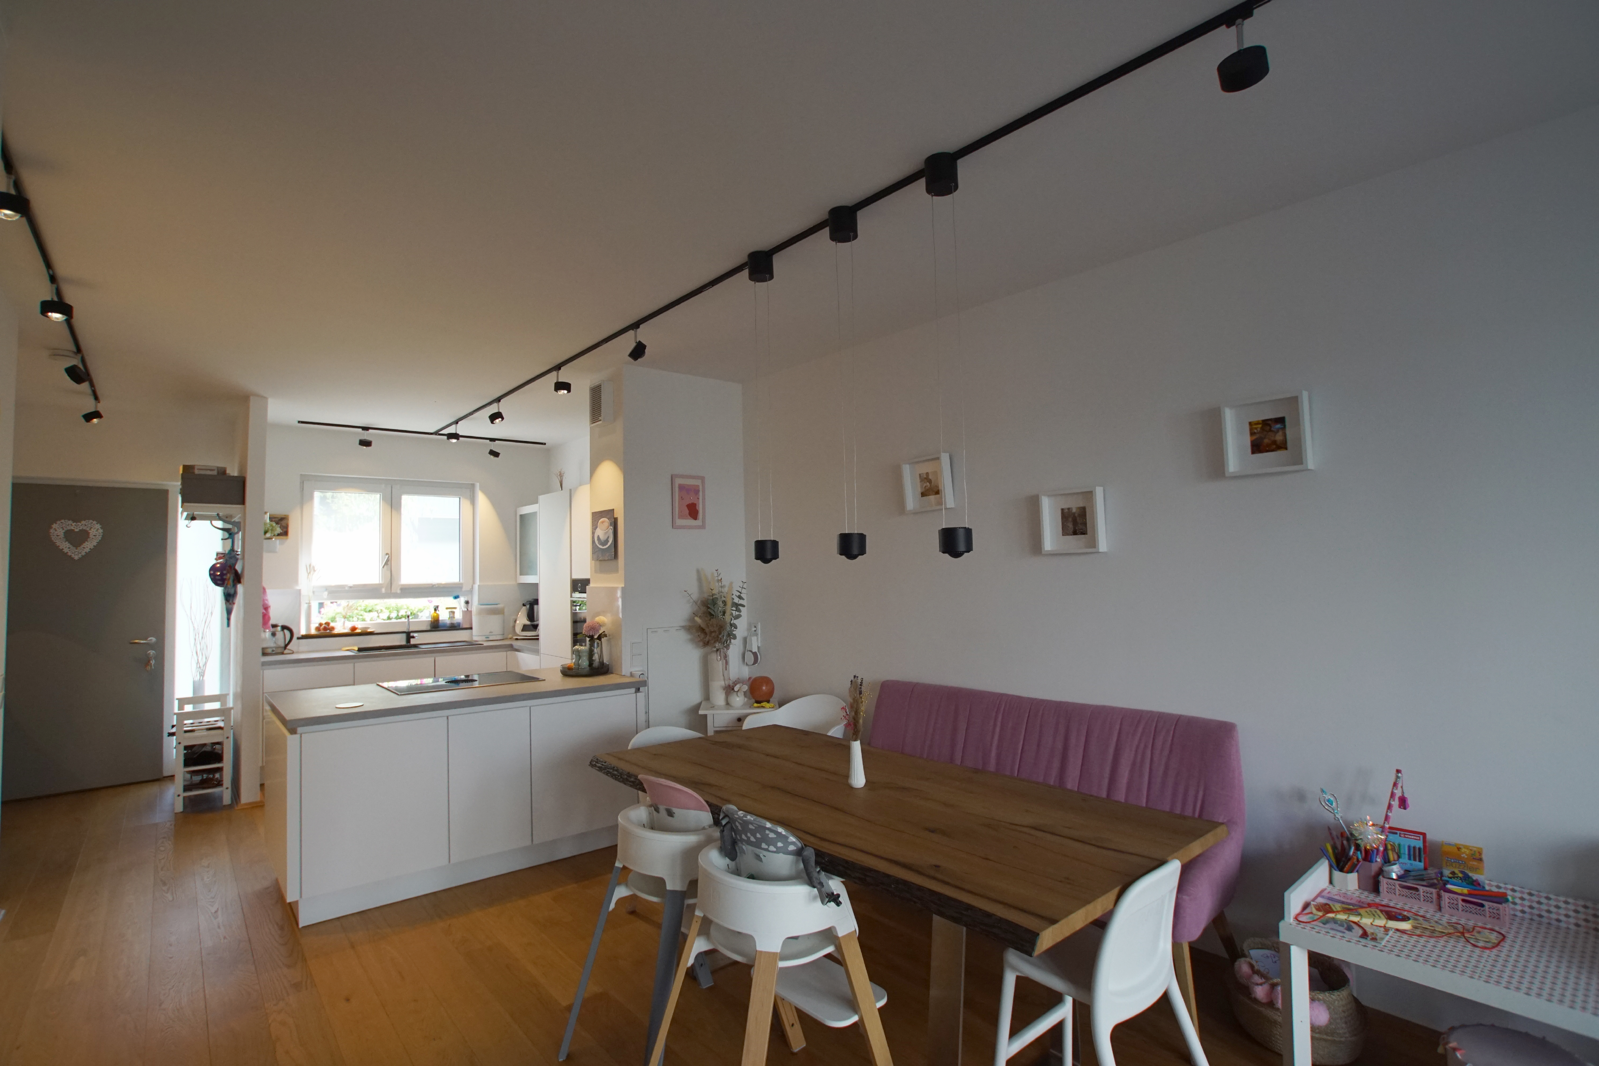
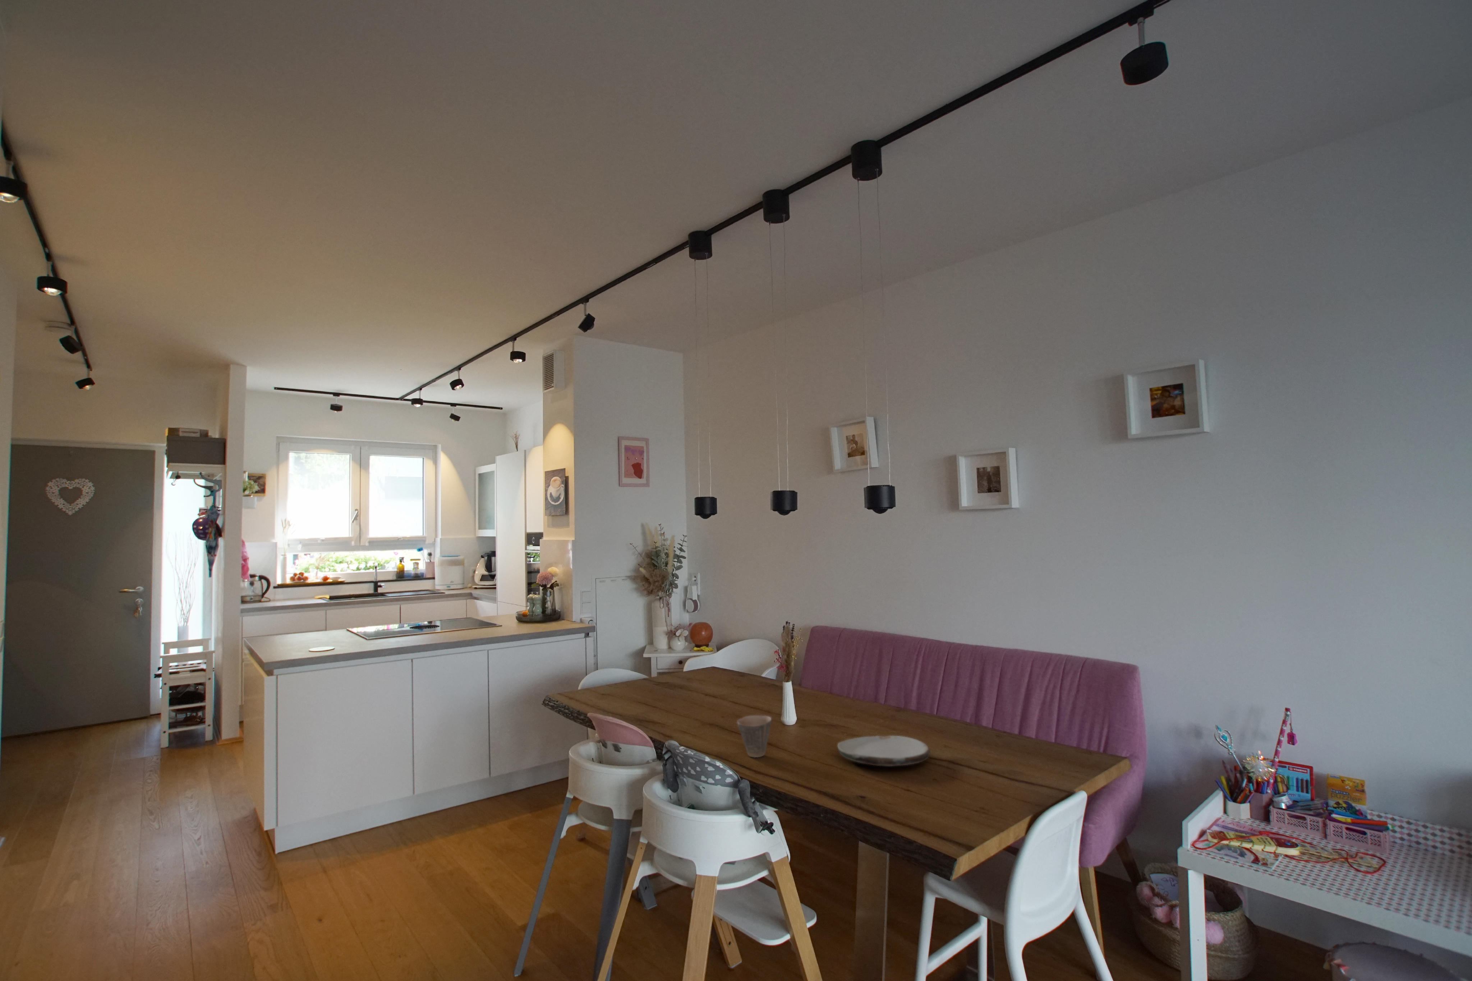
+ plate (883, 751)
+ cup (755, 737)
